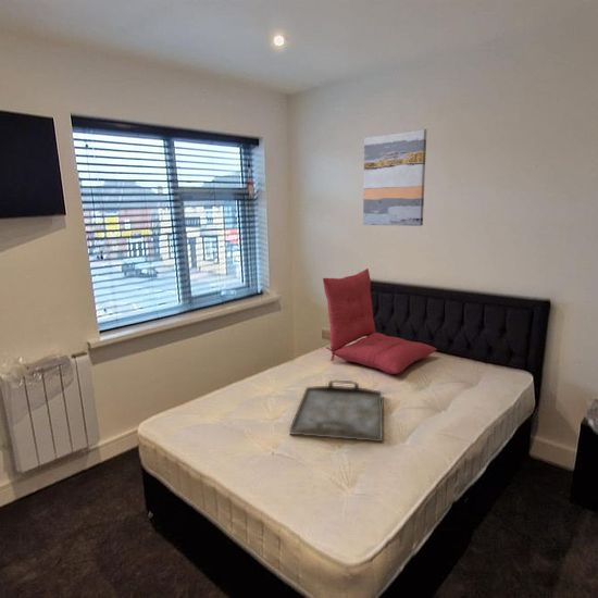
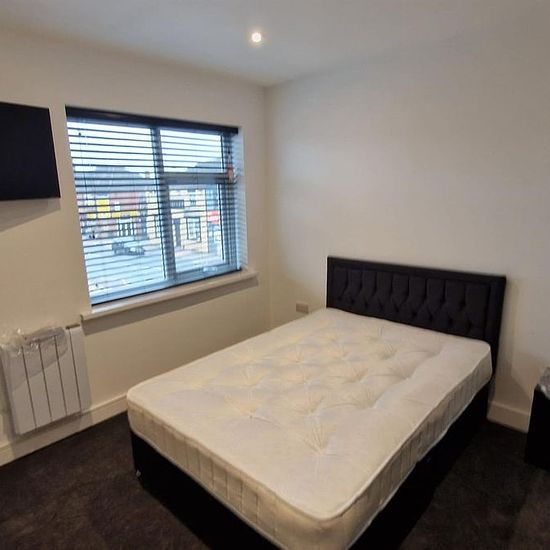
- serving tray (339, 406)
- seat cushion (373, 320)
- wall art (393, 180)
